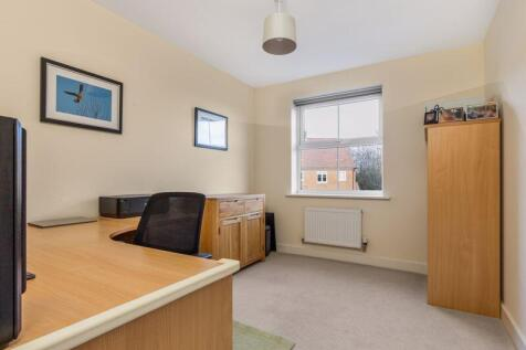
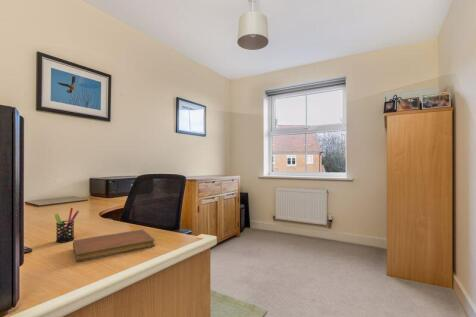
+ pen holder (64, 224)
+ notebook (114, 243)
